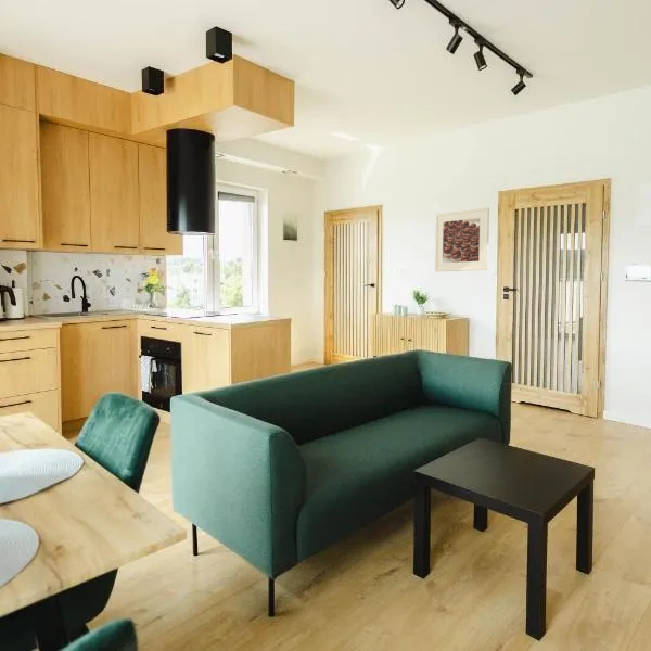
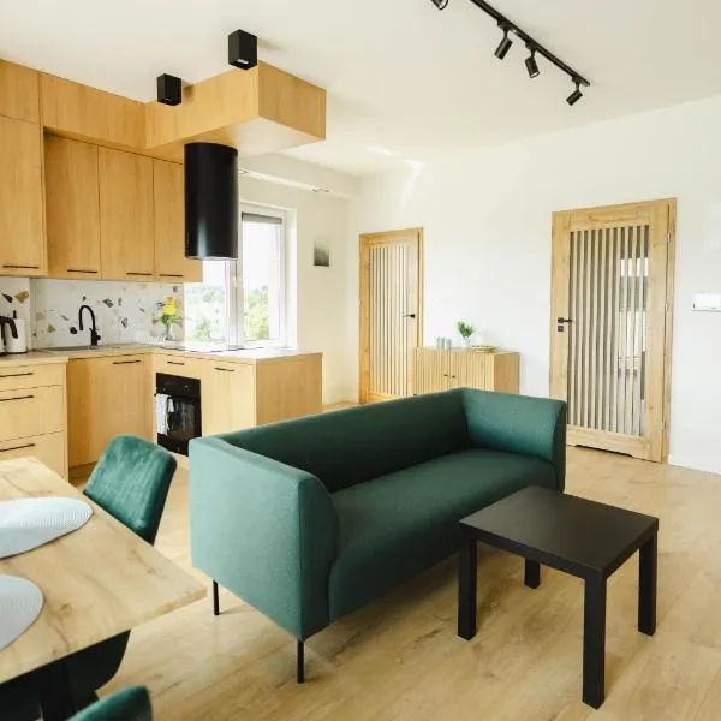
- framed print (460, 241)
